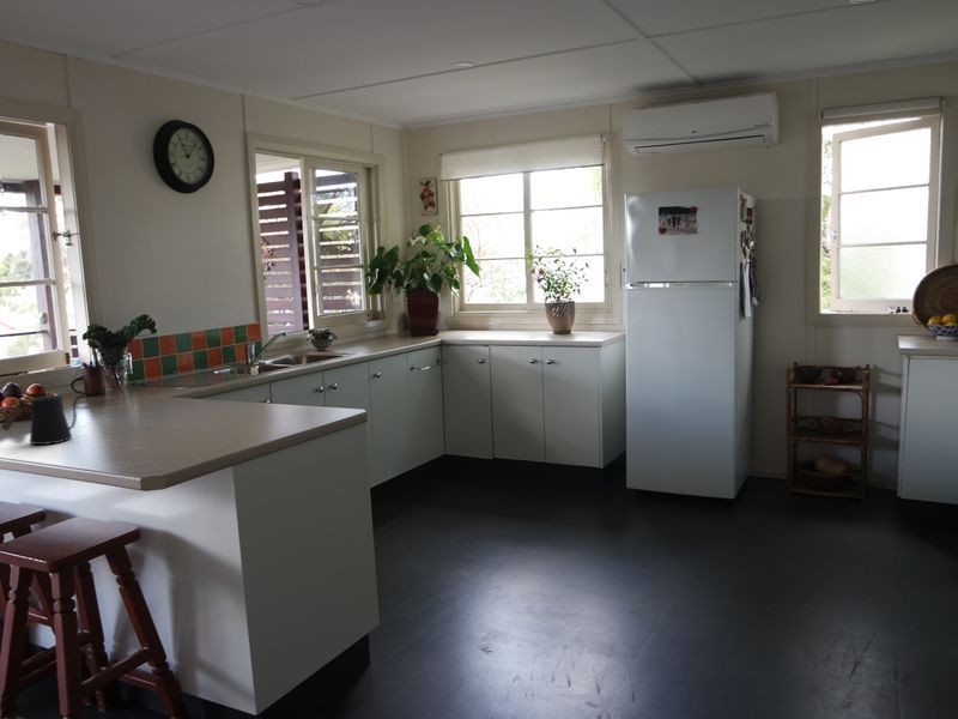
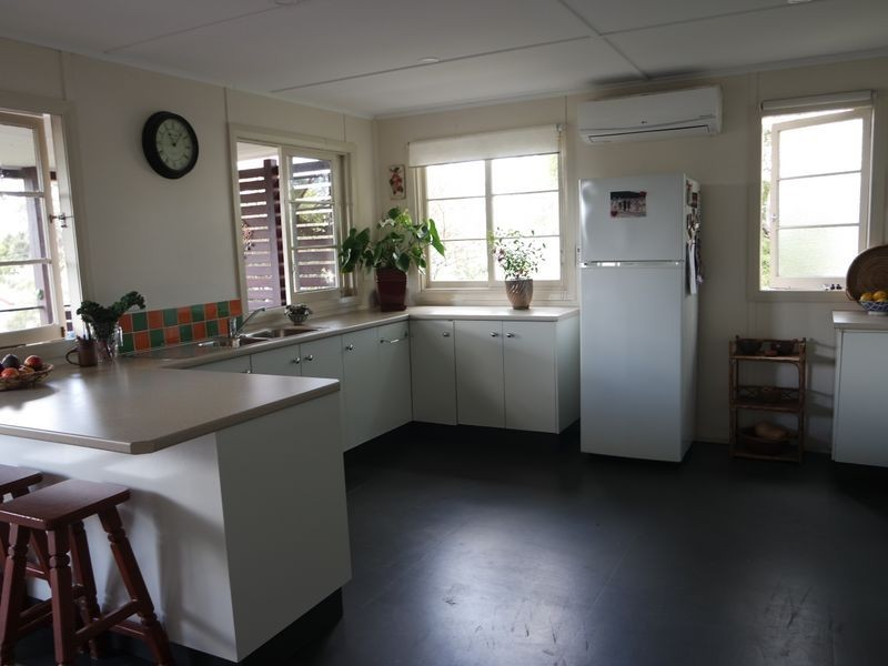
- kettle (46, 418)
